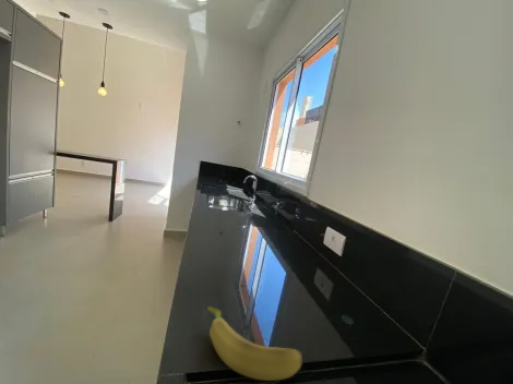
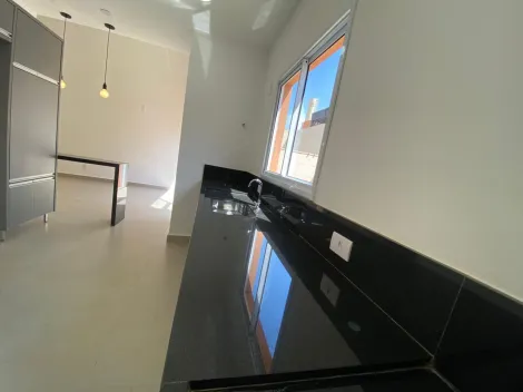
- banana (248, 340)
